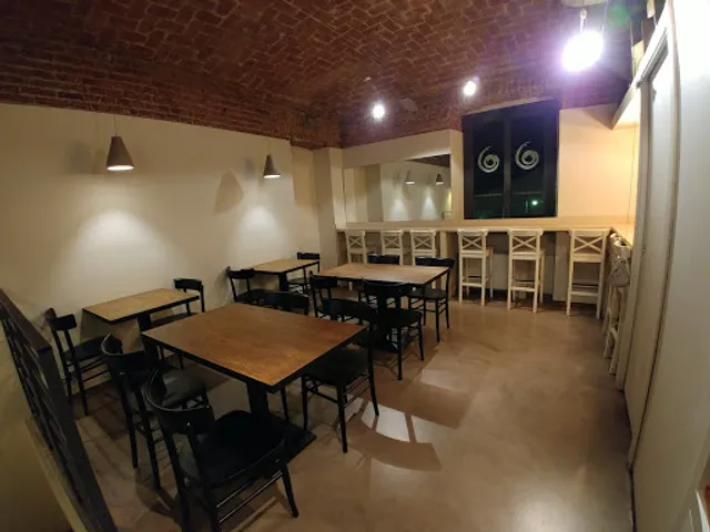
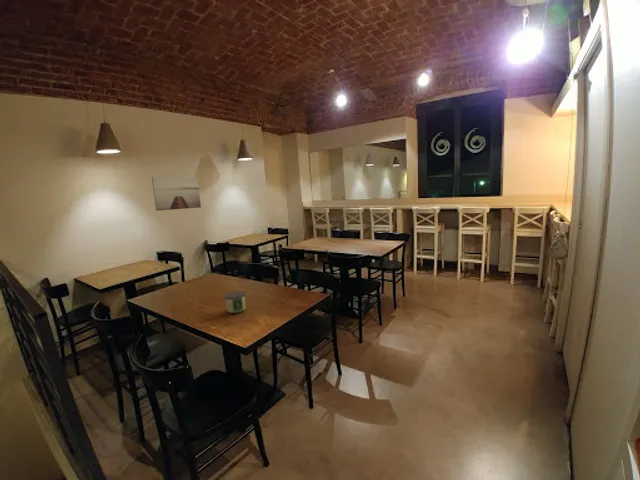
+ candle (235, 302)
+ wall art (177, 193)
